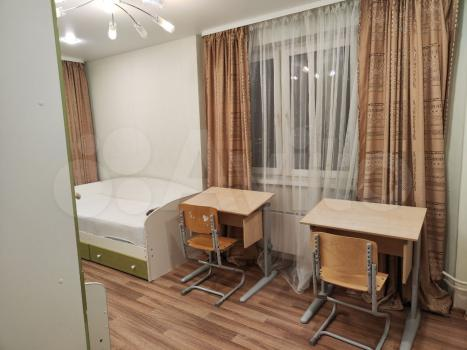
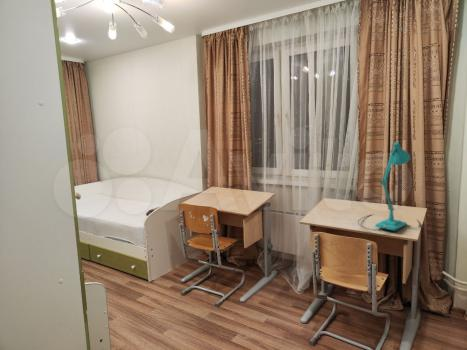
+ desk lamp (386, 182)
